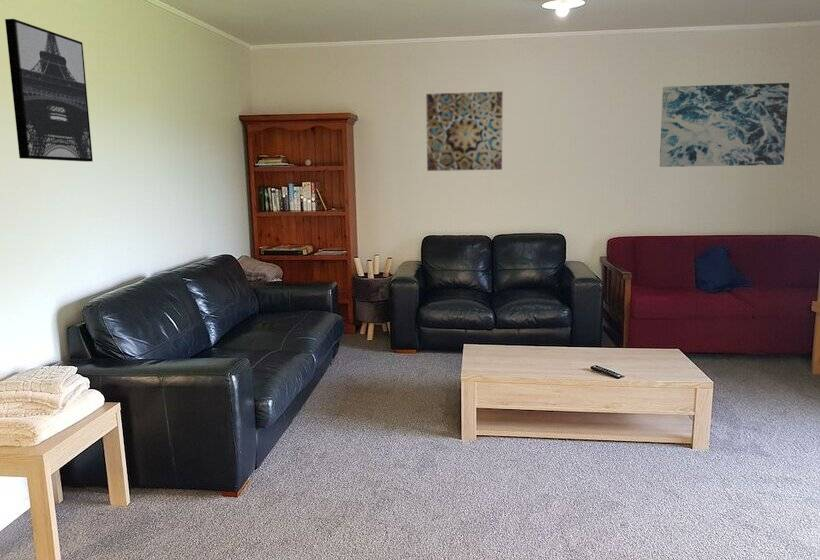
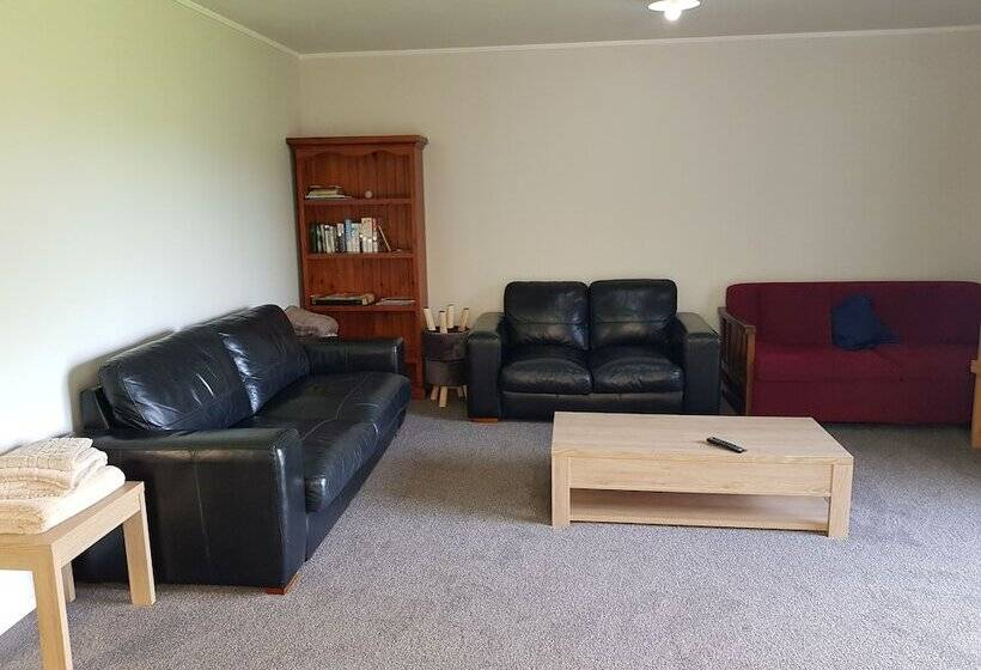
- wall art (464, 131)
- wall art (722, 125)
- wall art (53, 96)
